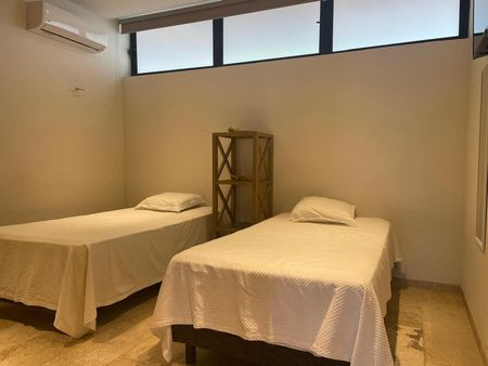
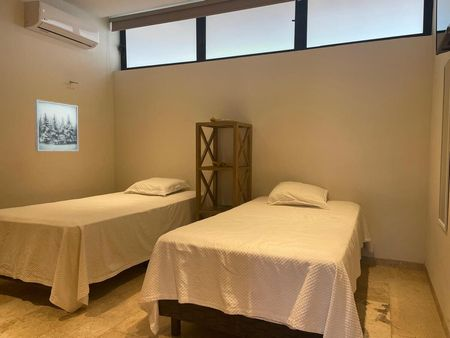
+ wall art (57, 127)
